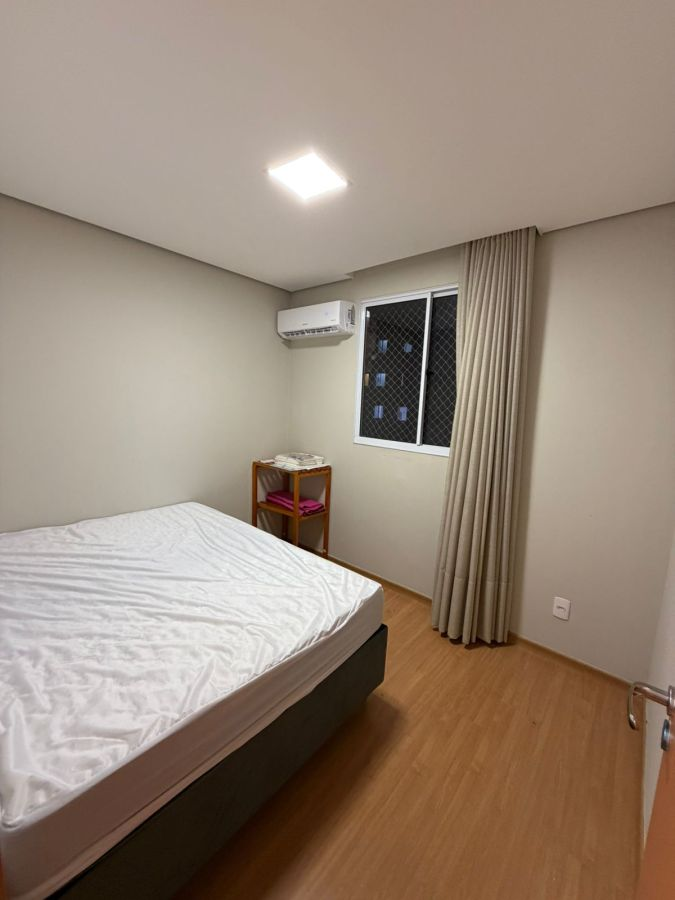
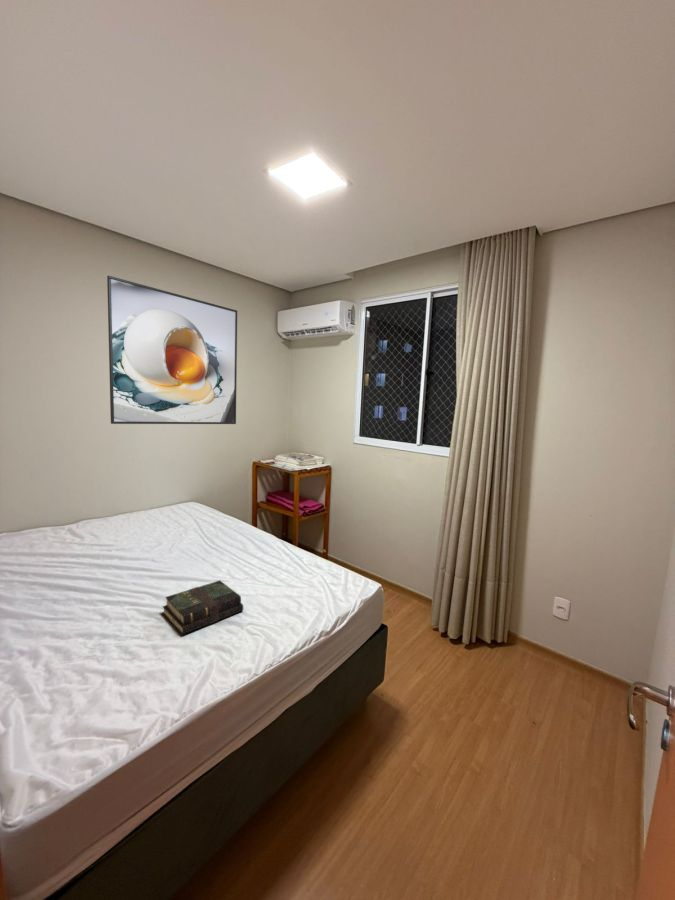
+ book (203, 604)
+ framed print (181, 360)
